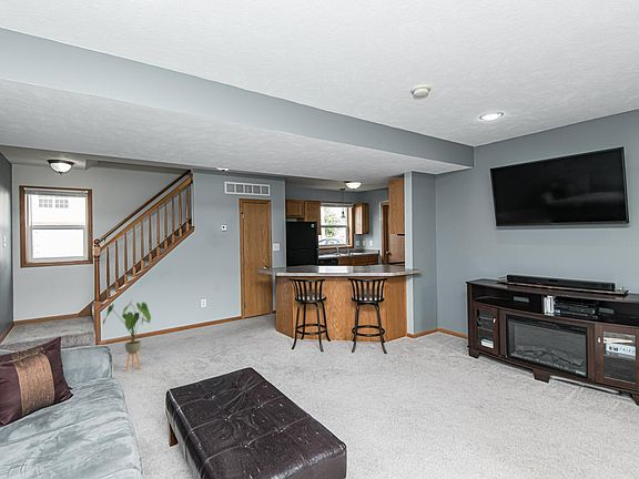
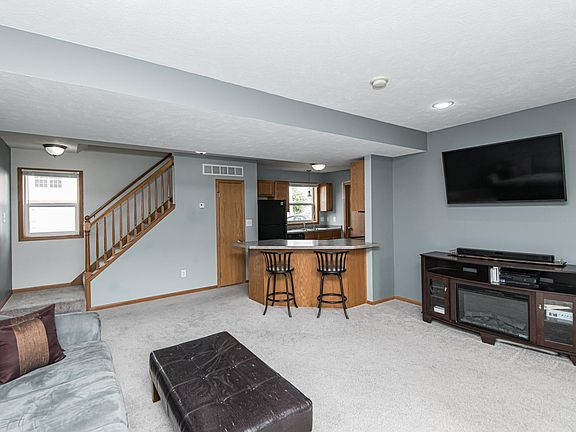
- house plant (133, 335)
